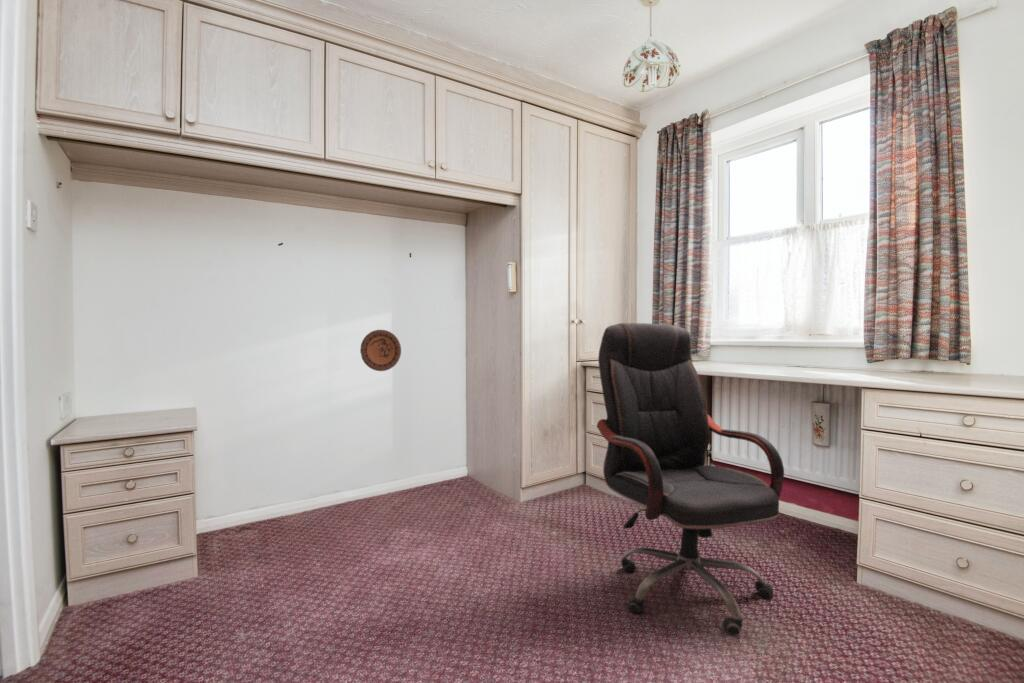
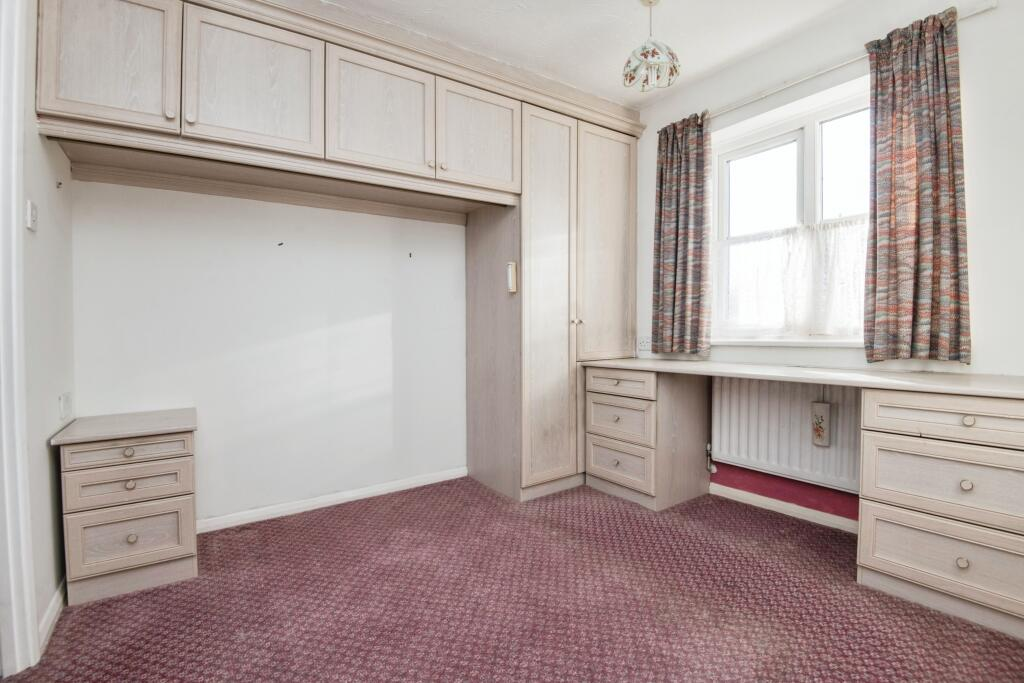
- office chair (684, 454)
- decorative plate (380, 350)
